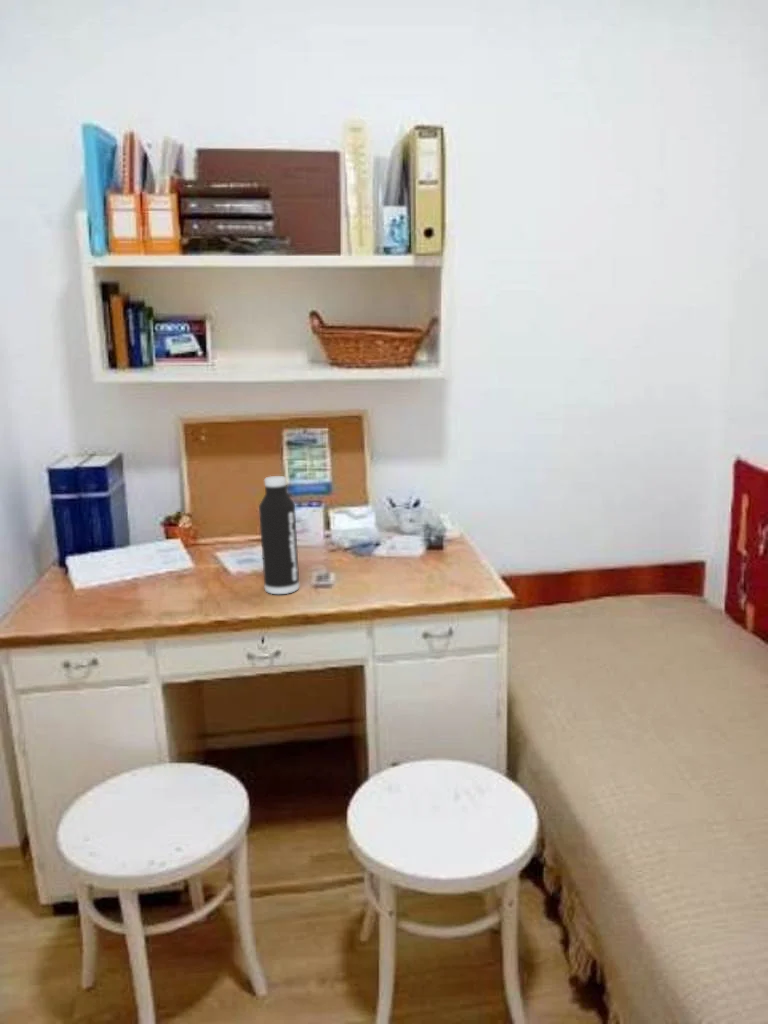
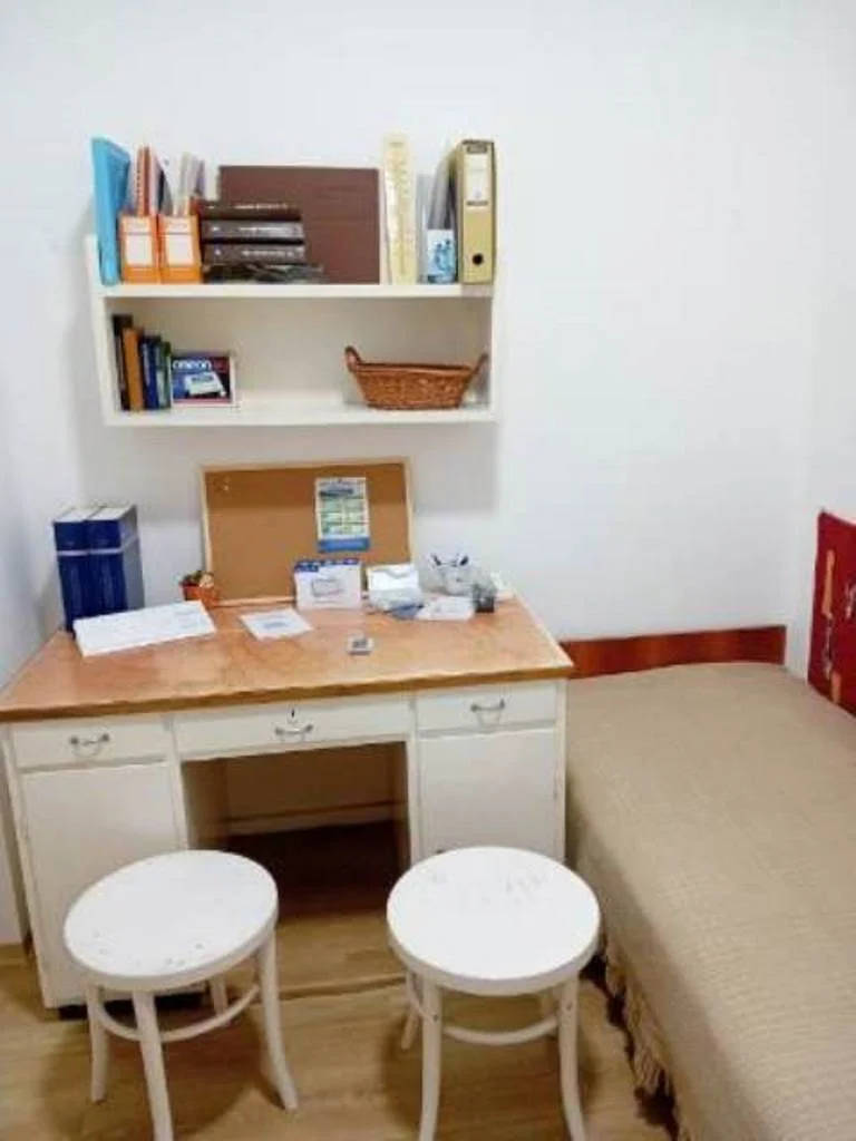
- water bottle (279, 534)
